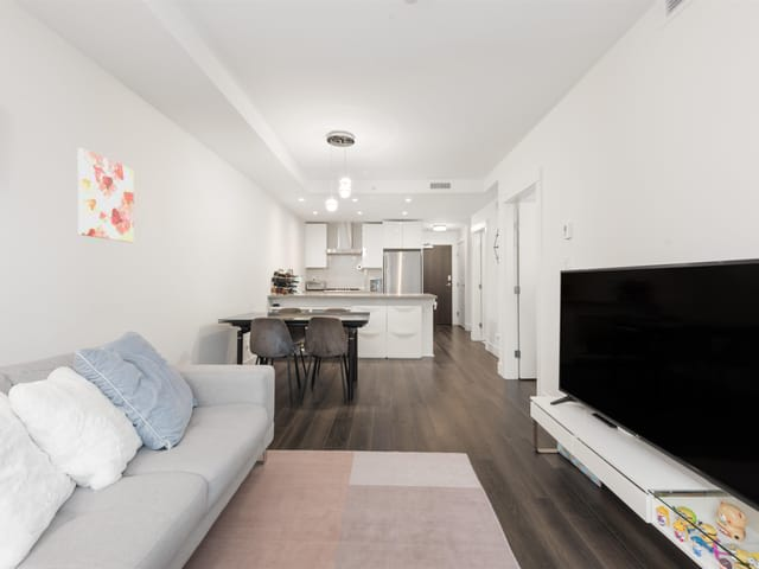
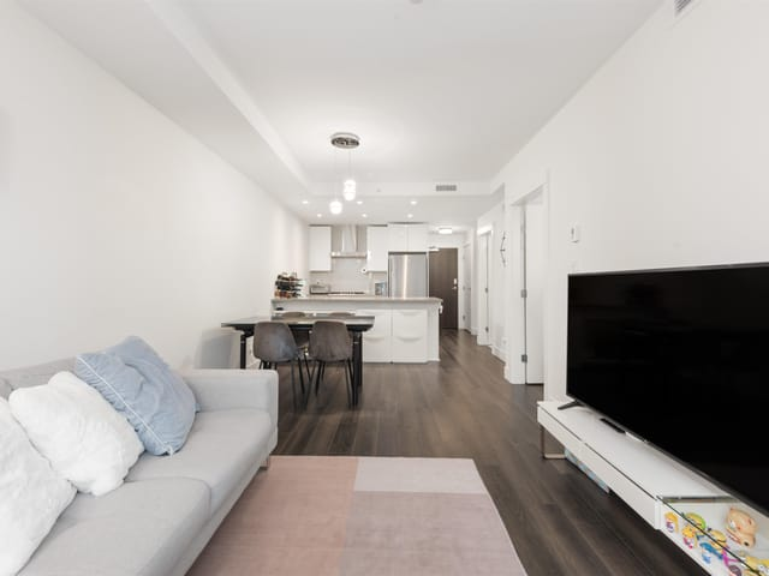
- wall art (108, 199)
